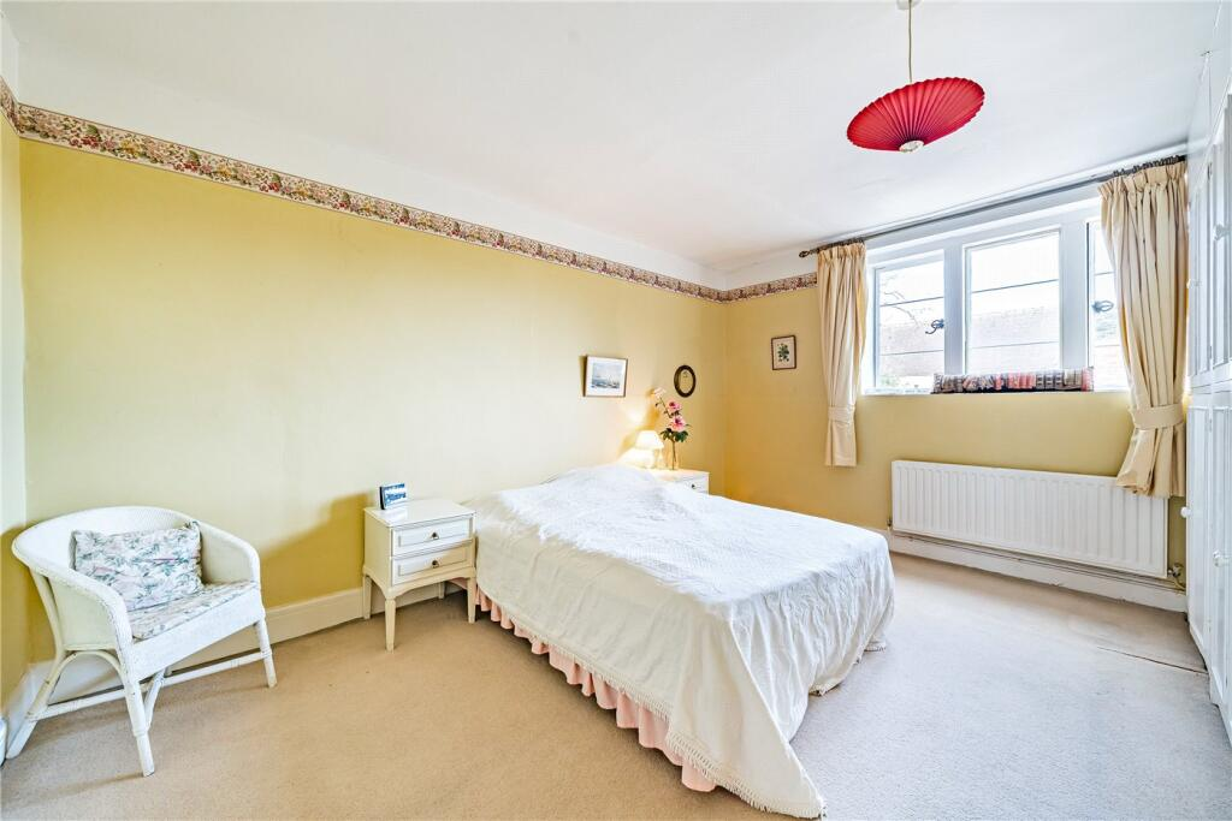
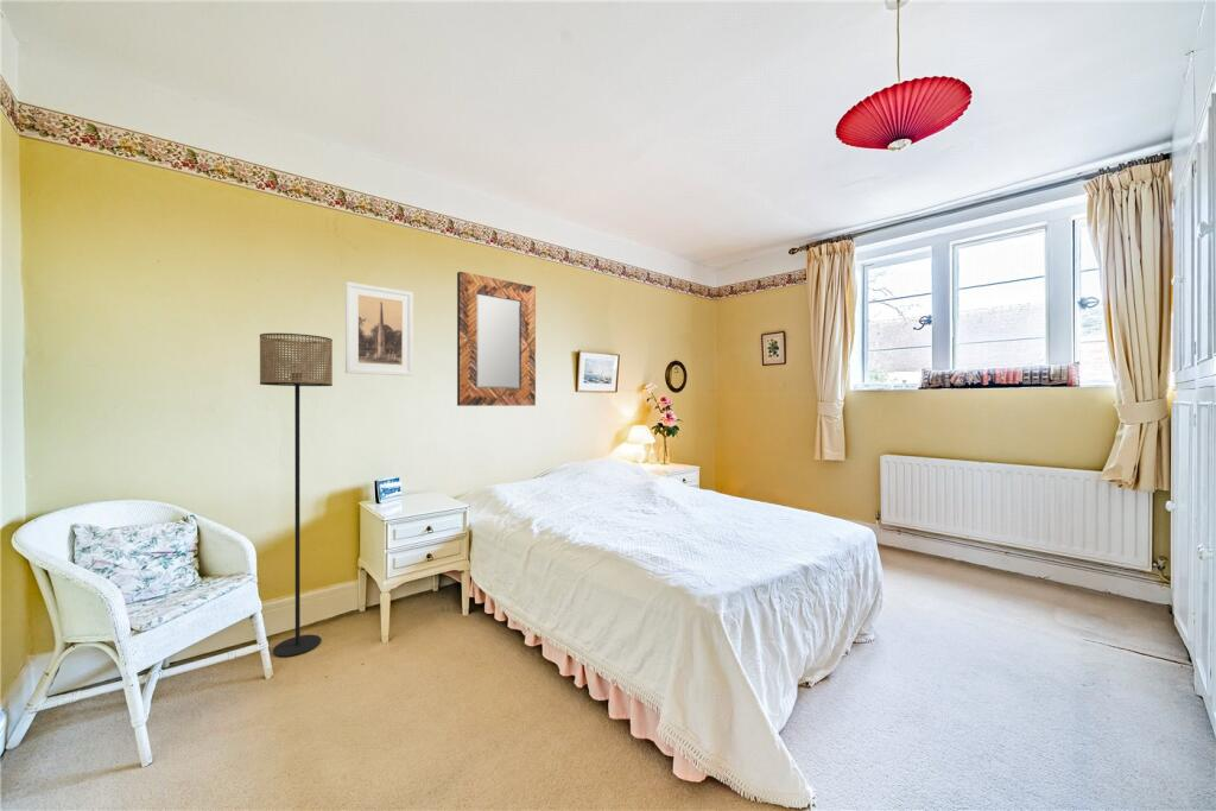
+ floor lamp (297, 492)
+ home mirror (498, 342)
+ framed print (380, 330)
